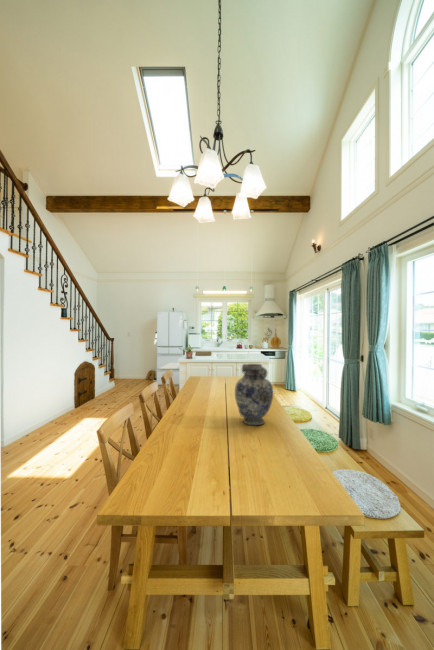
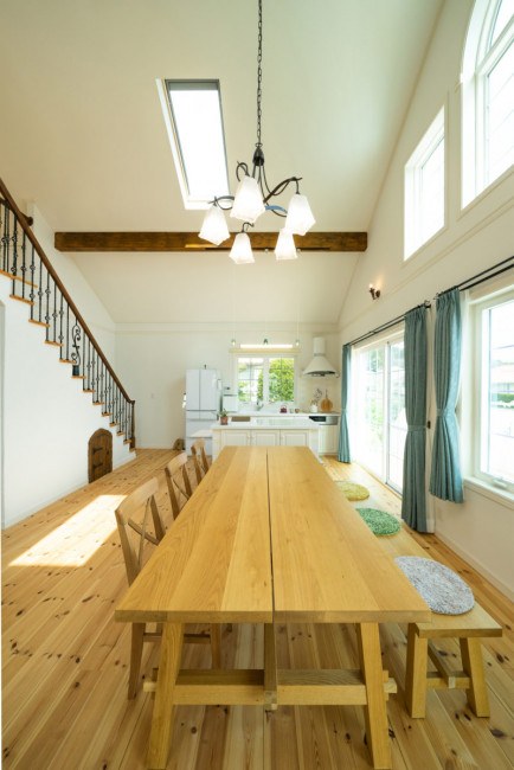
- vase (253, 393)
